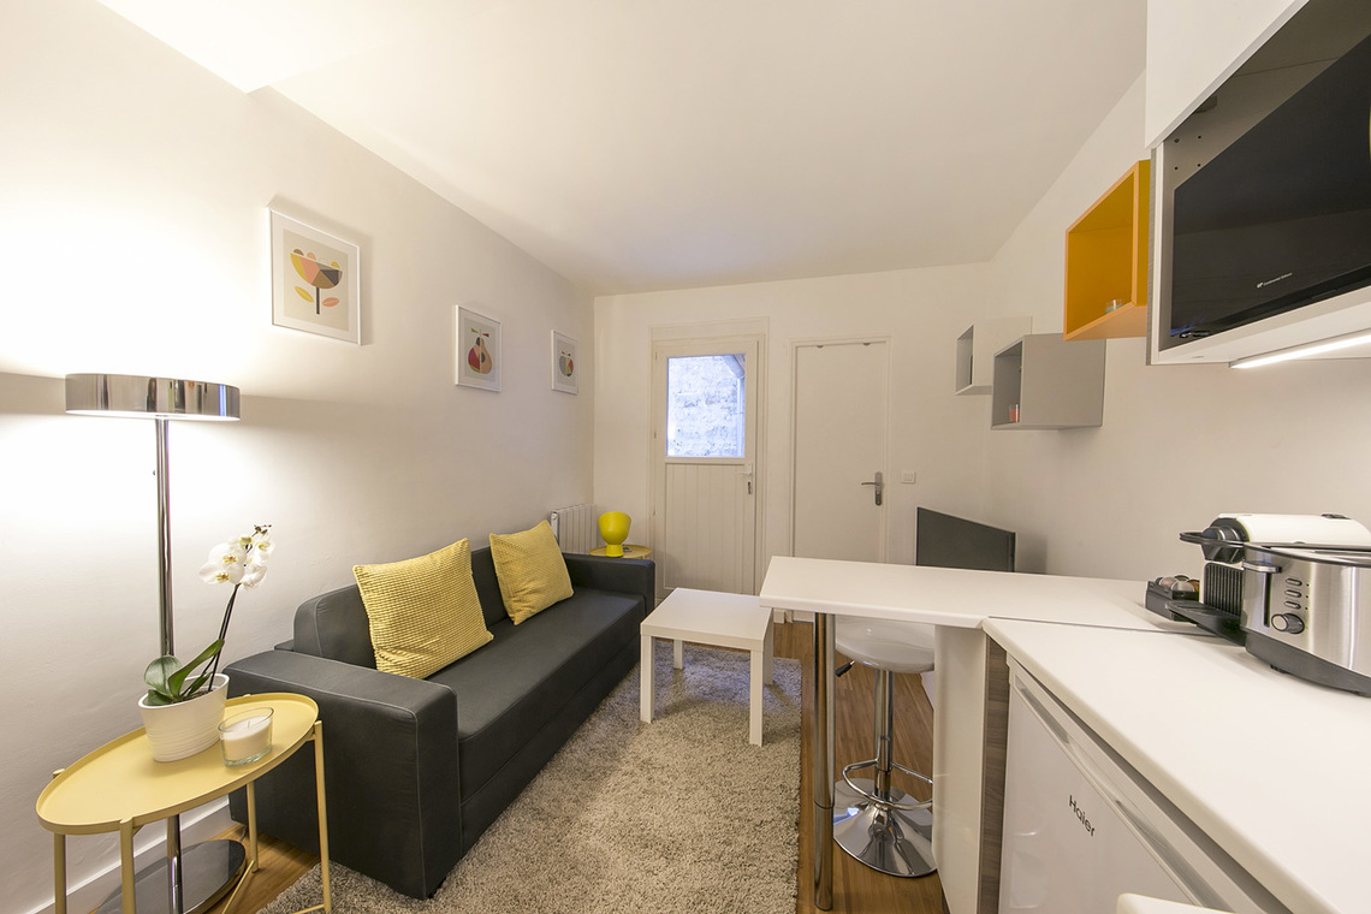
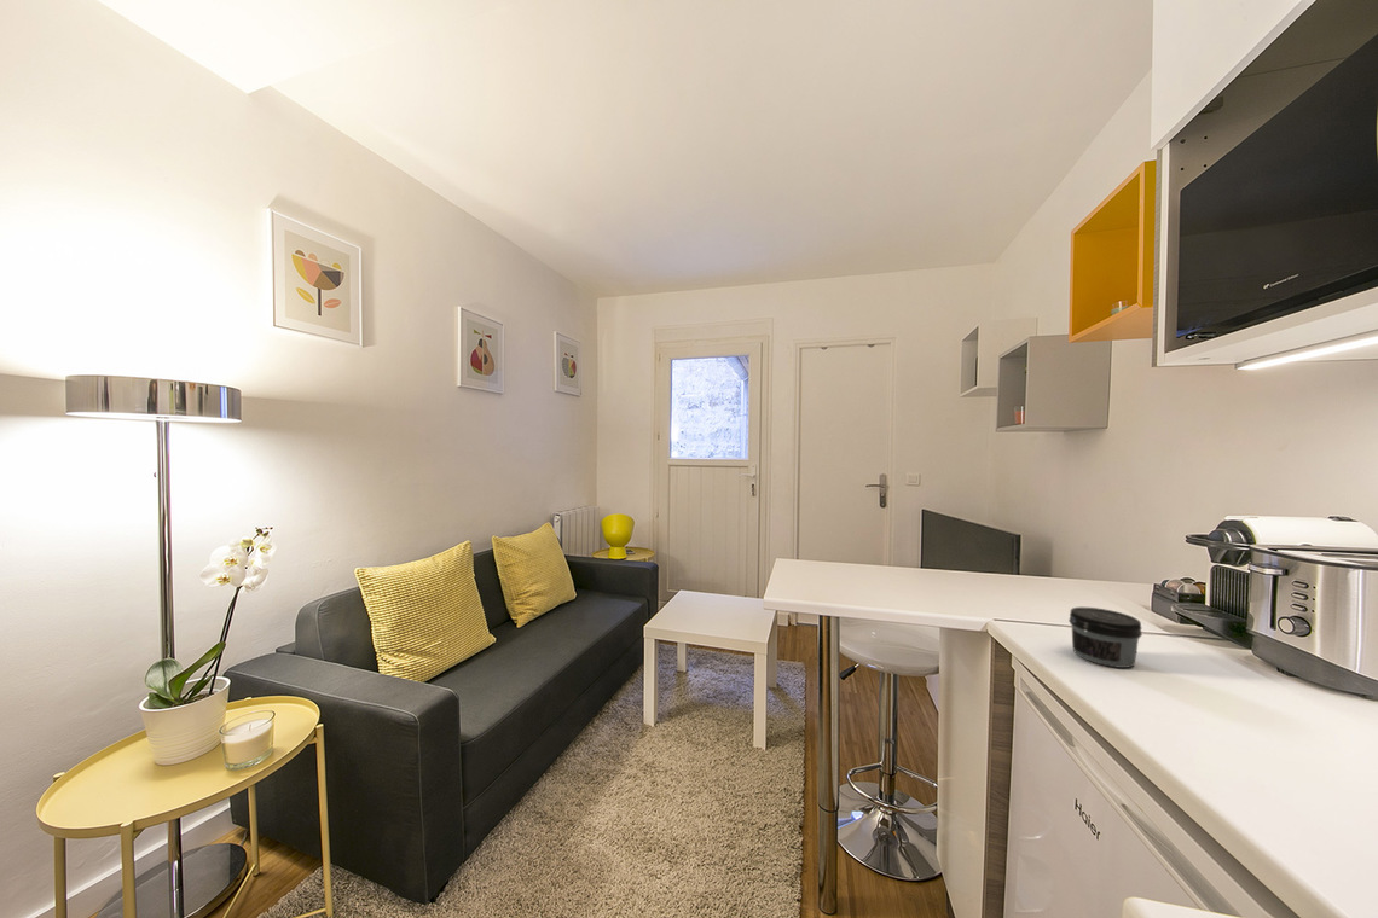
+ jar (1104, 637)
